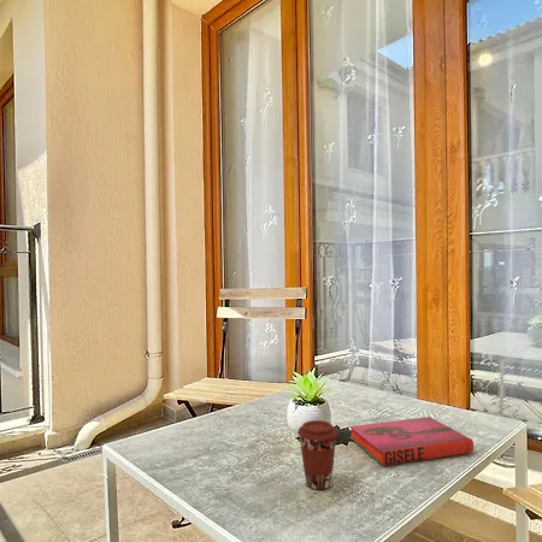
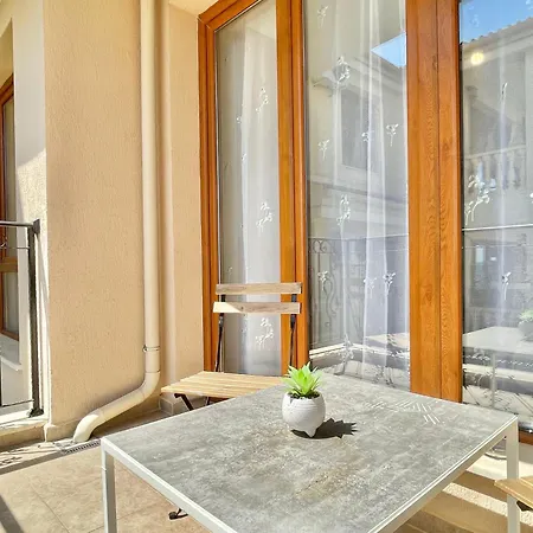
- hardback book (408, 438)
- coffee cup (318, 454)
